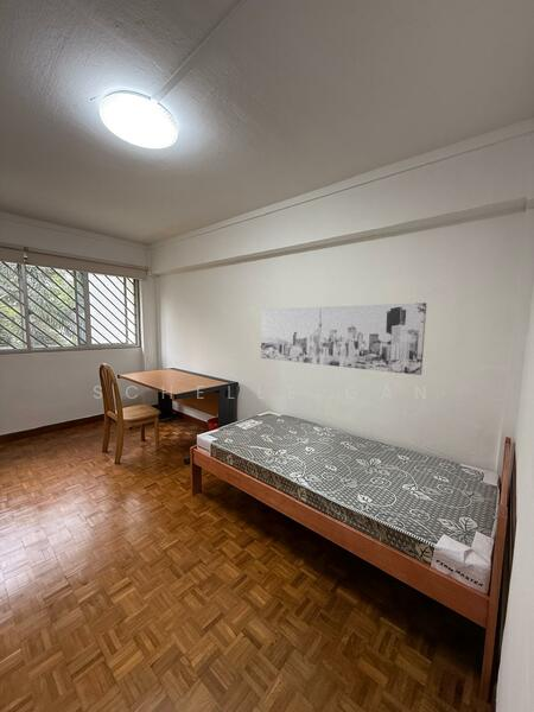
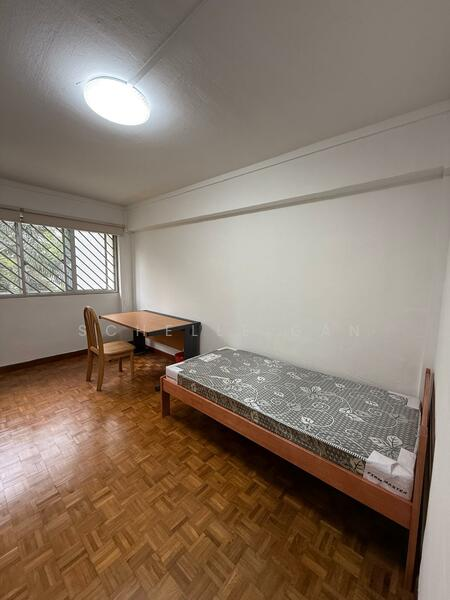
- wall art (326, 336)
